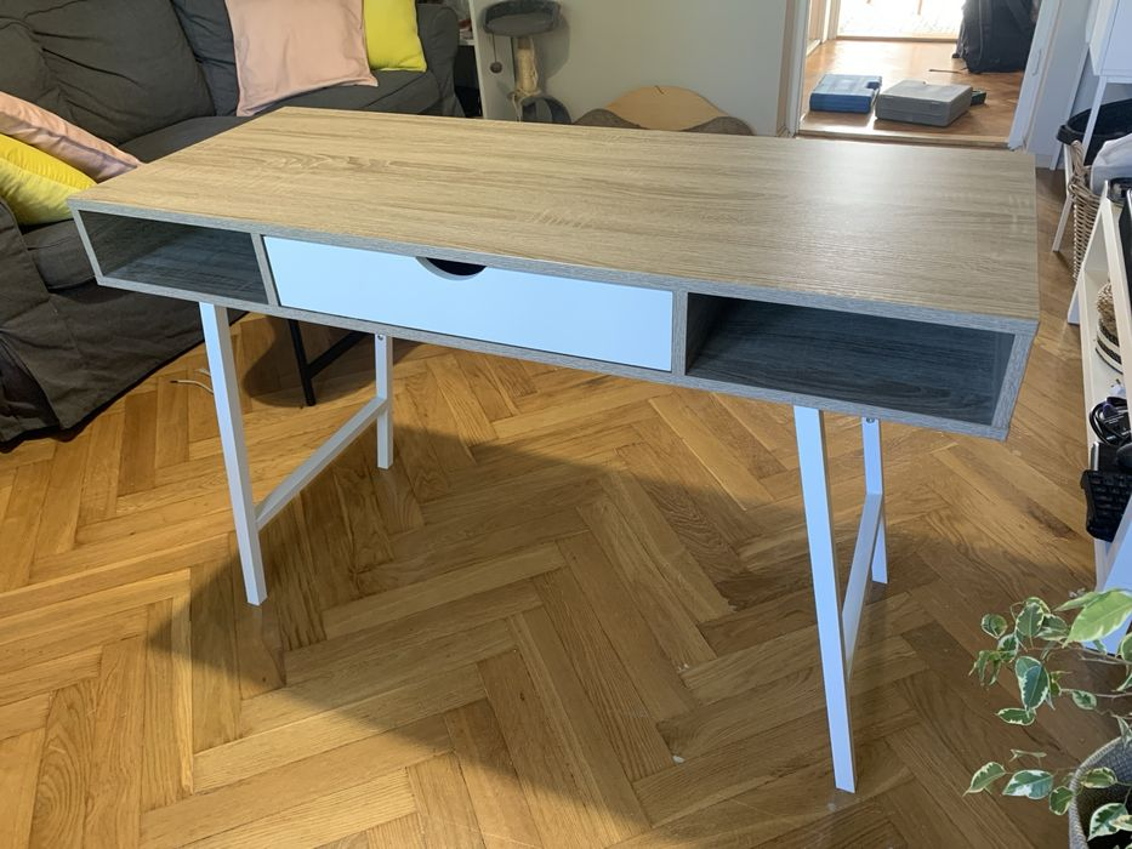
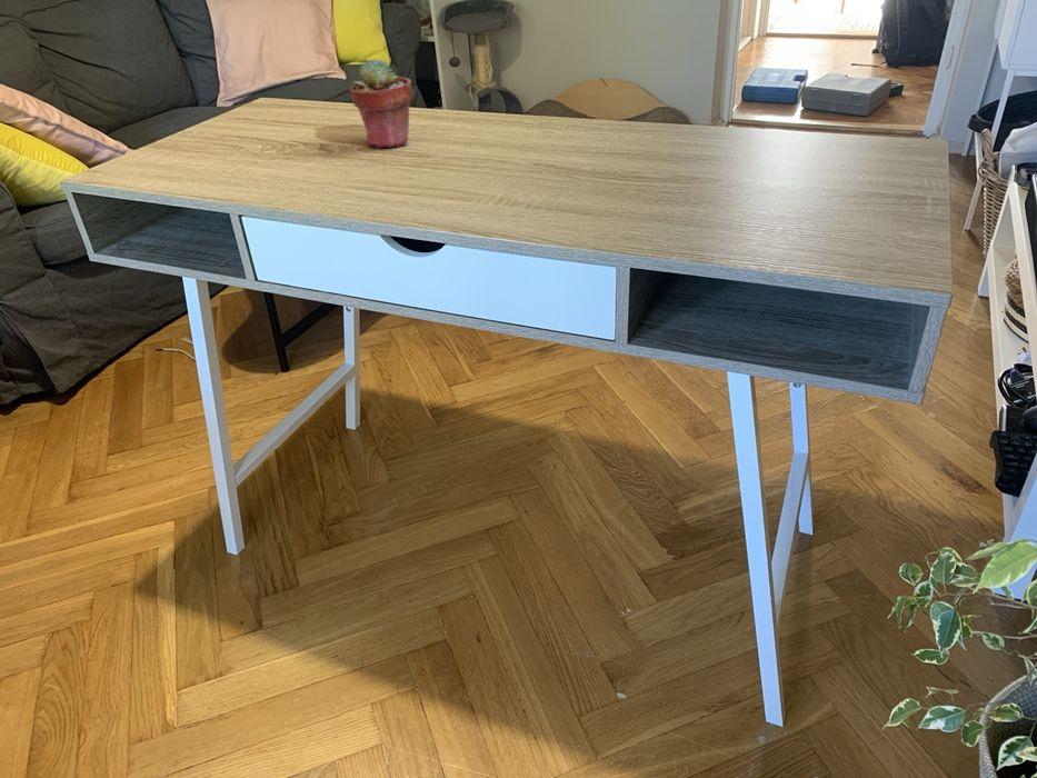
+ potted succulent (382, 101)
